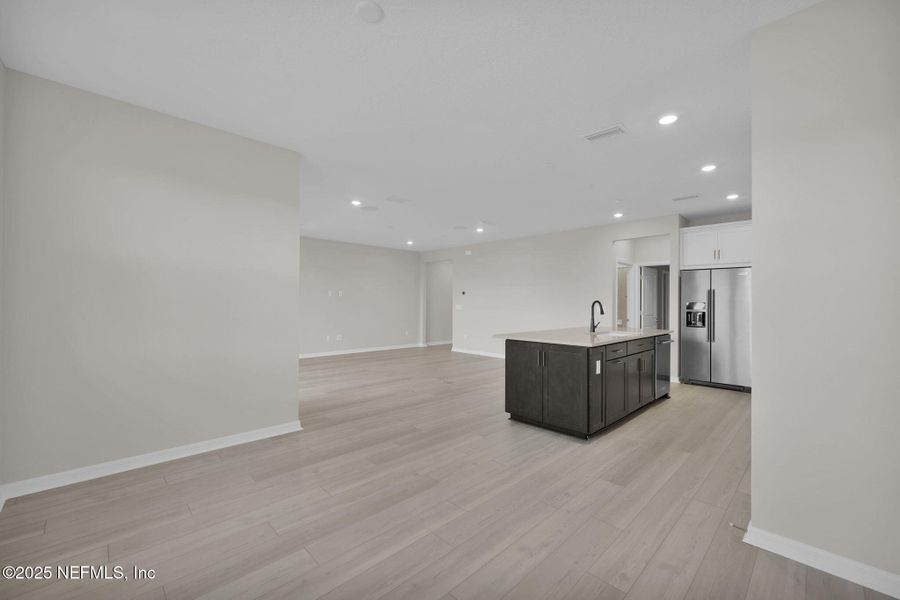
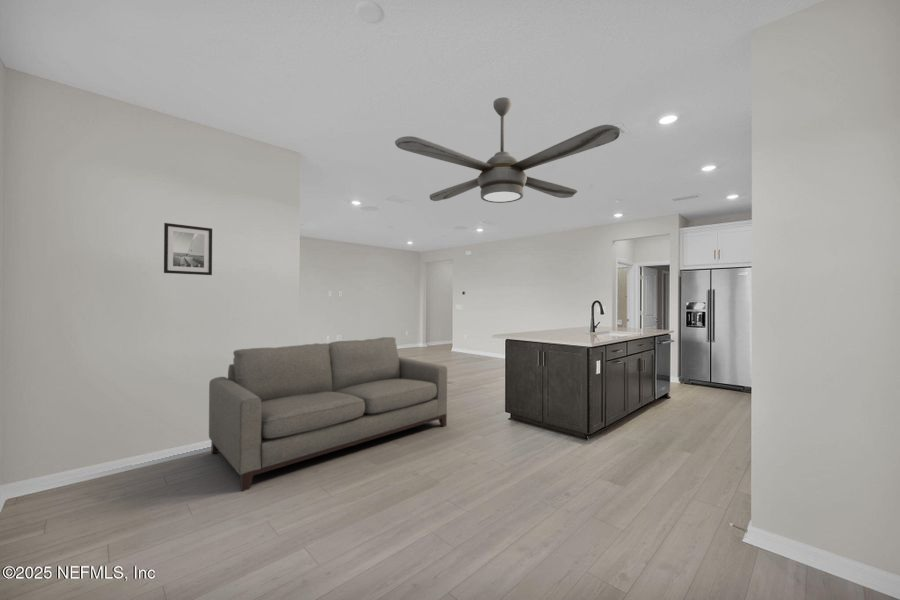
+ sofa (341, 391)
+ ceiling fan (502, 149)
+ wall art (188, 250)
